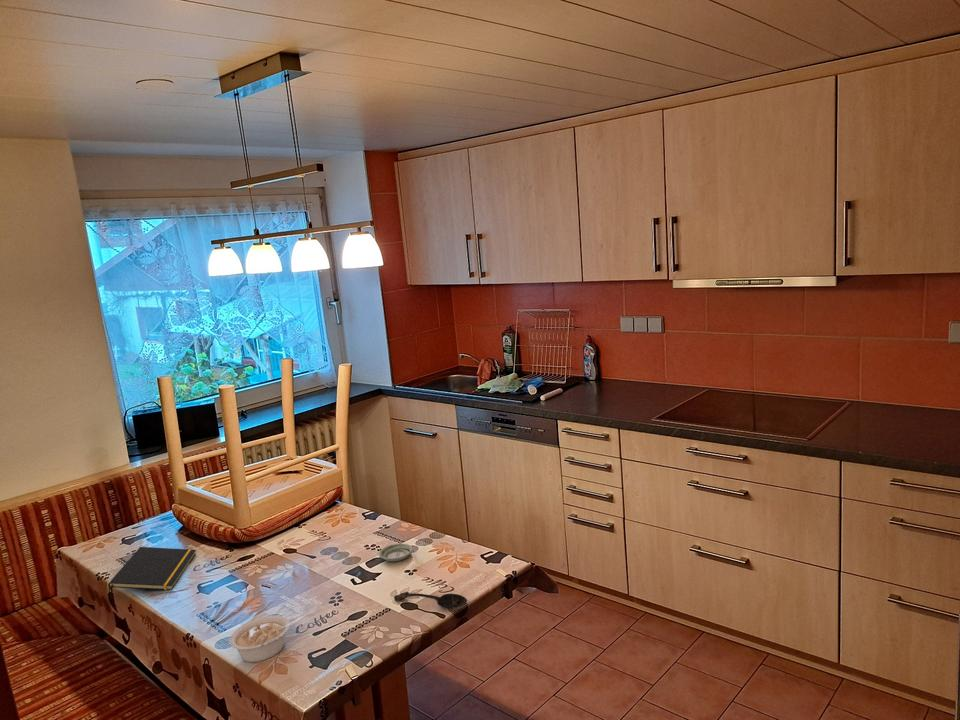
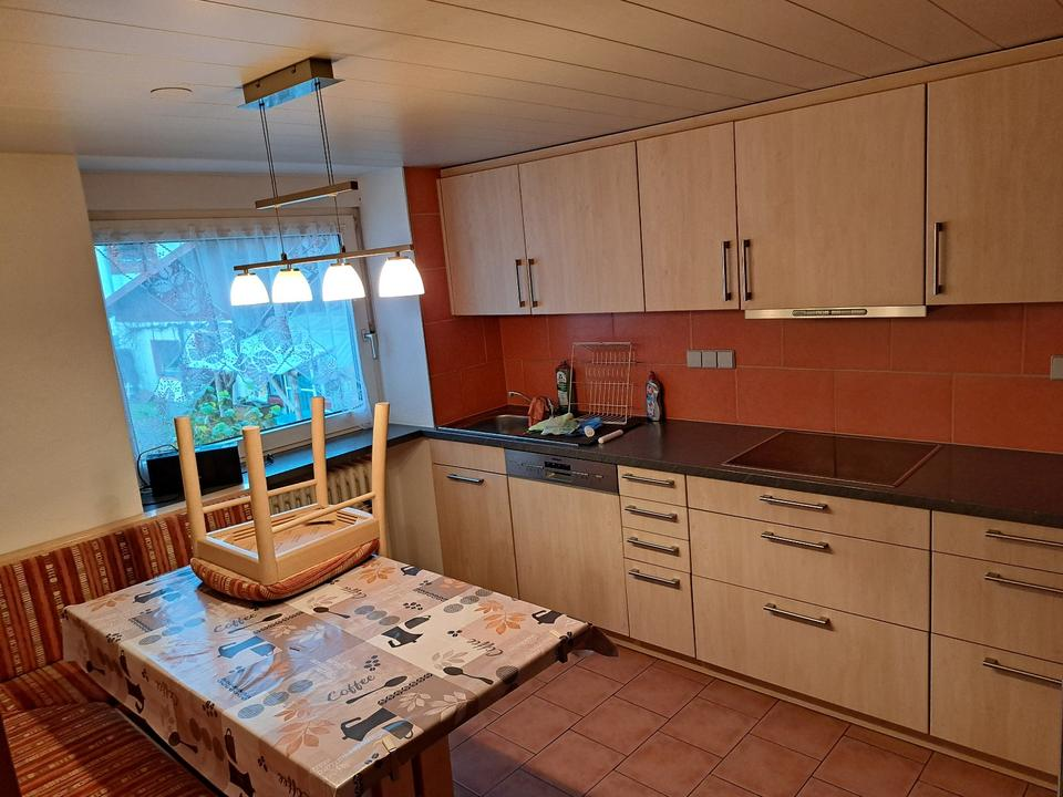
- notepad (155, 567)
- spoon (430, 597)
- saucer (396, 554)
- legume (263, 637)
